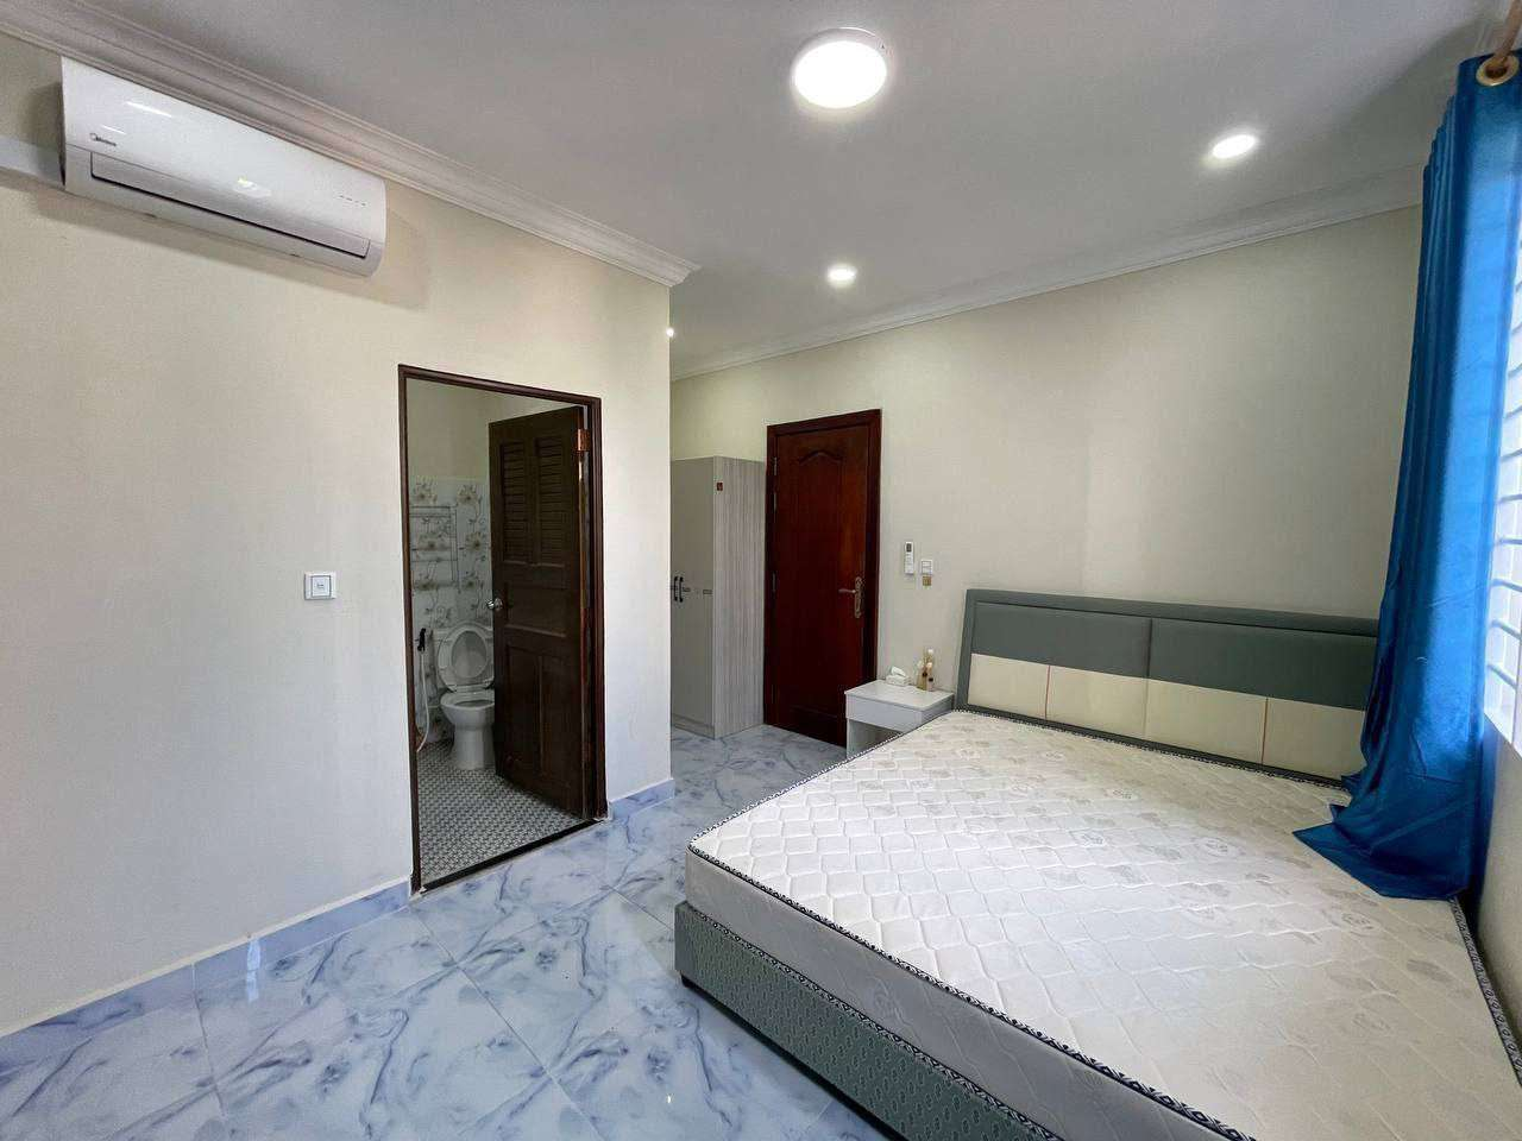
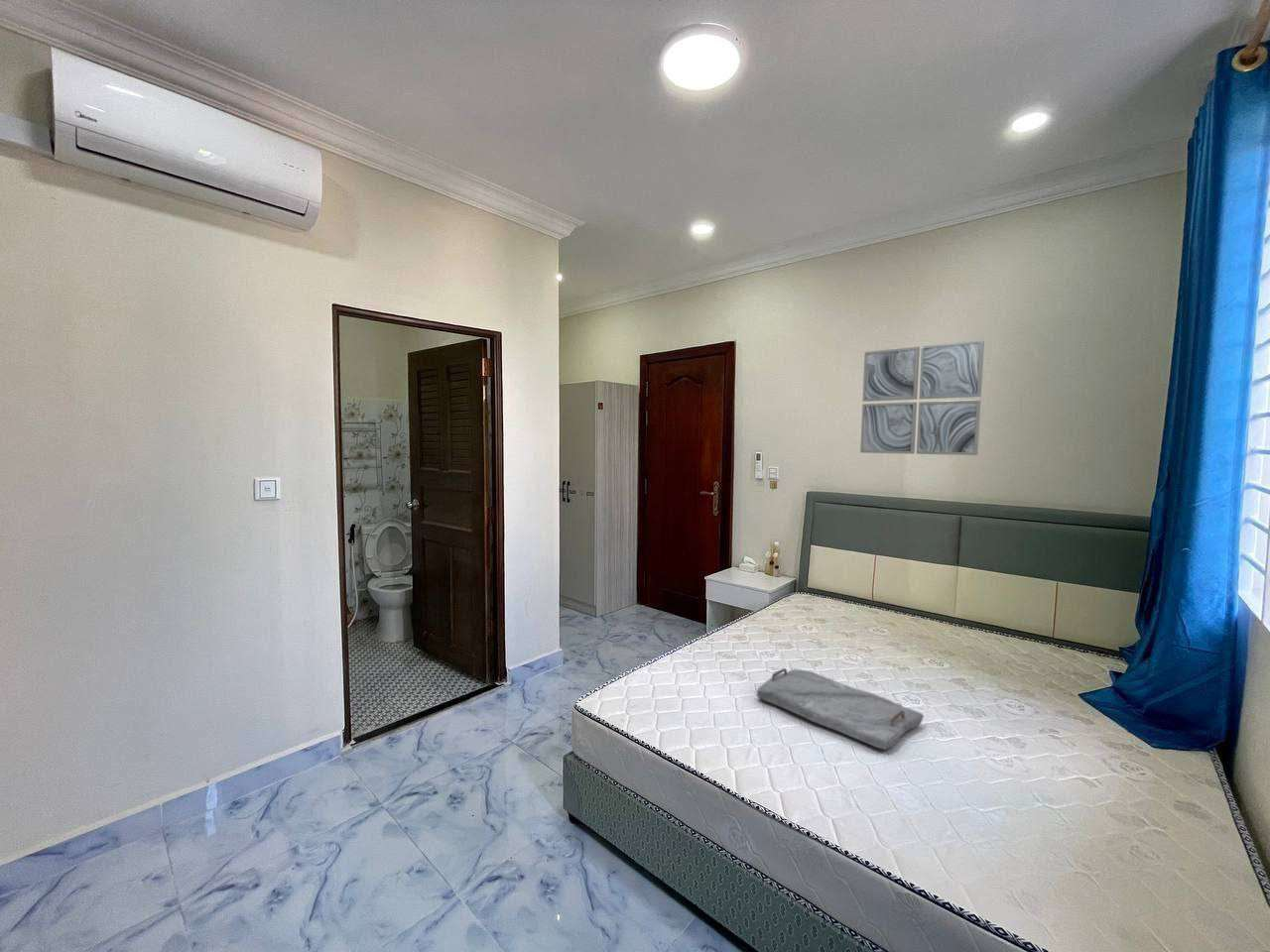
+ serving tray (838, 698)
+ wall art (919, 402)
